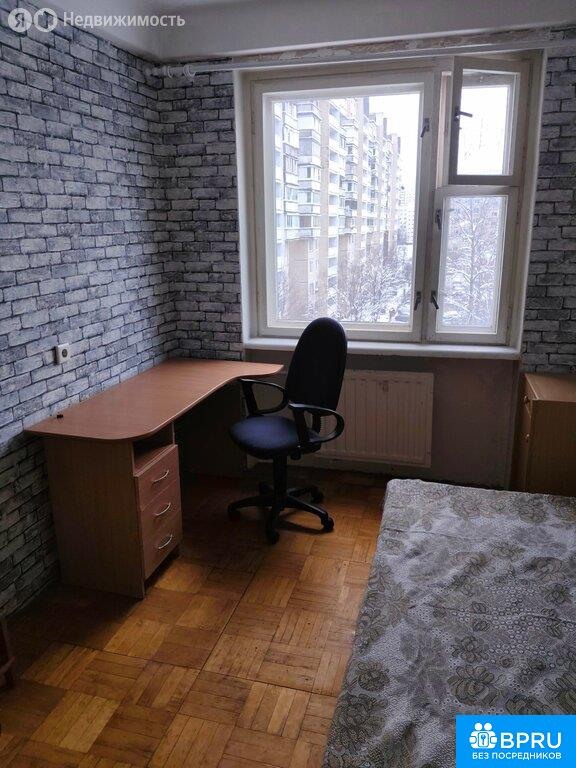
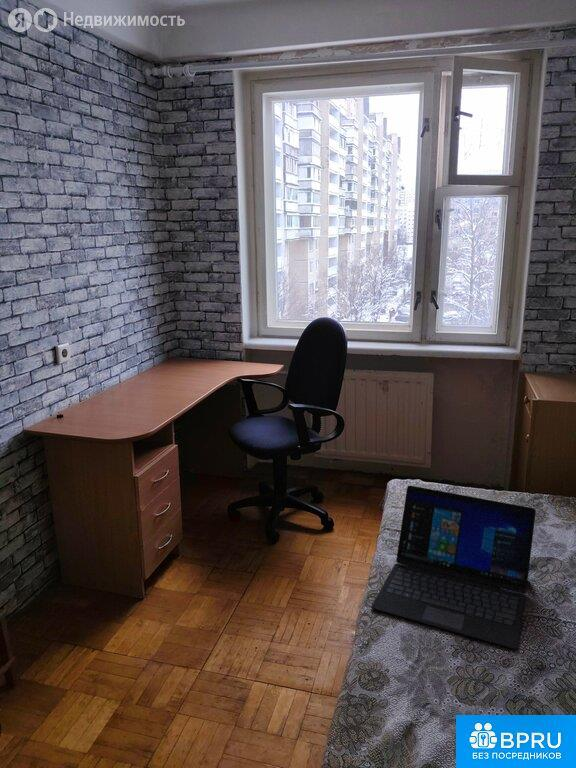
+ laptop (455, 556)
